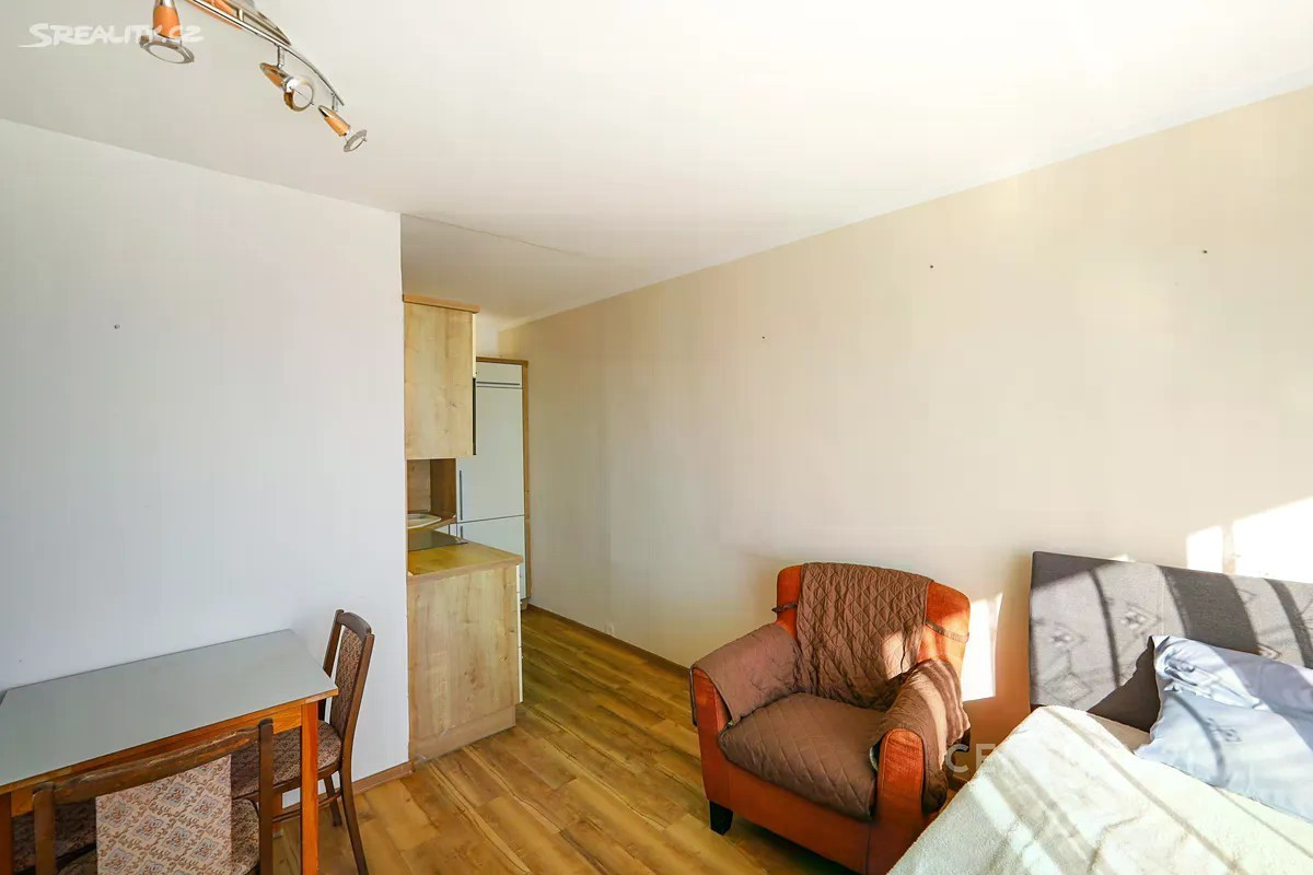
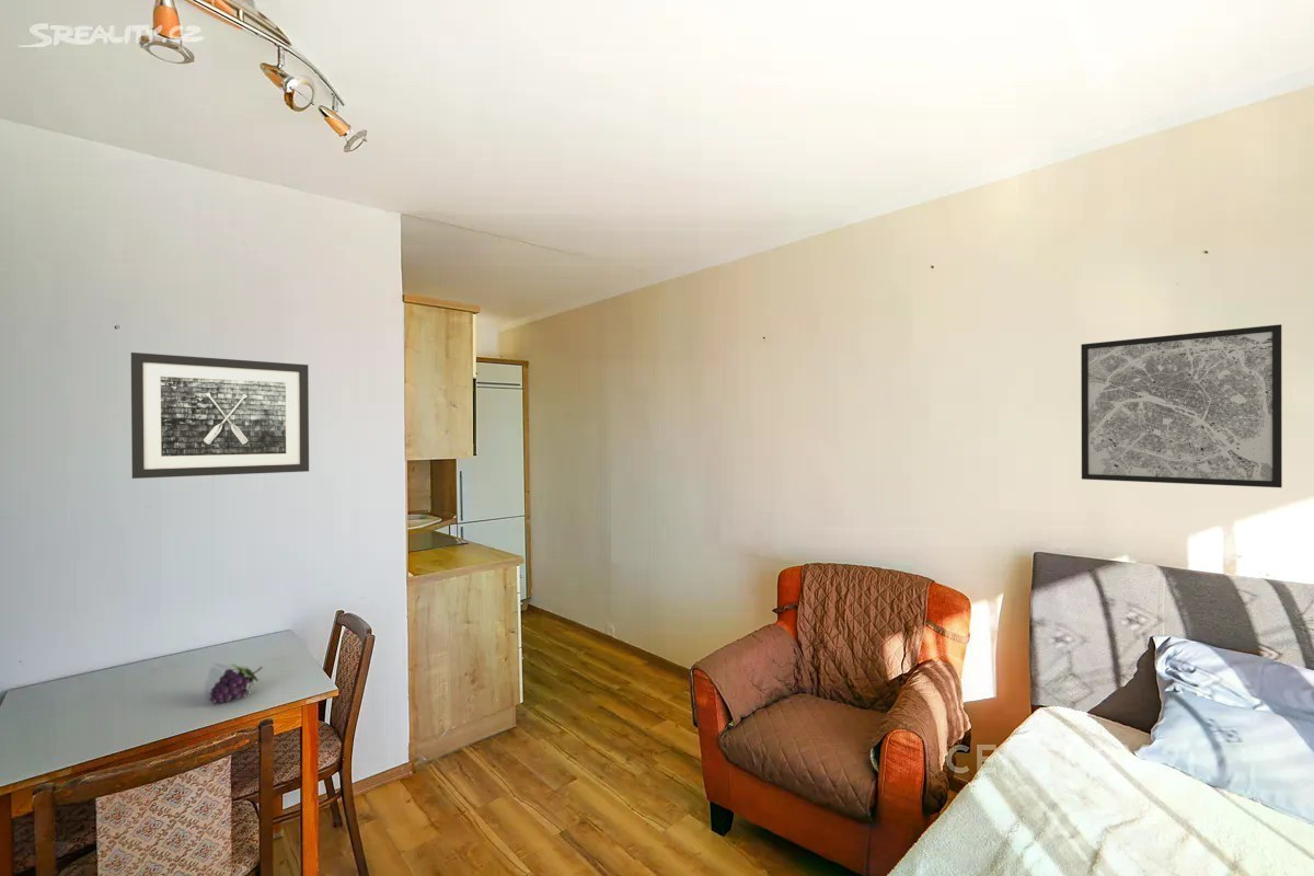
+ wall art (227, 416)
+ fruit (237, 681)
+ wall art (1172, 408)
